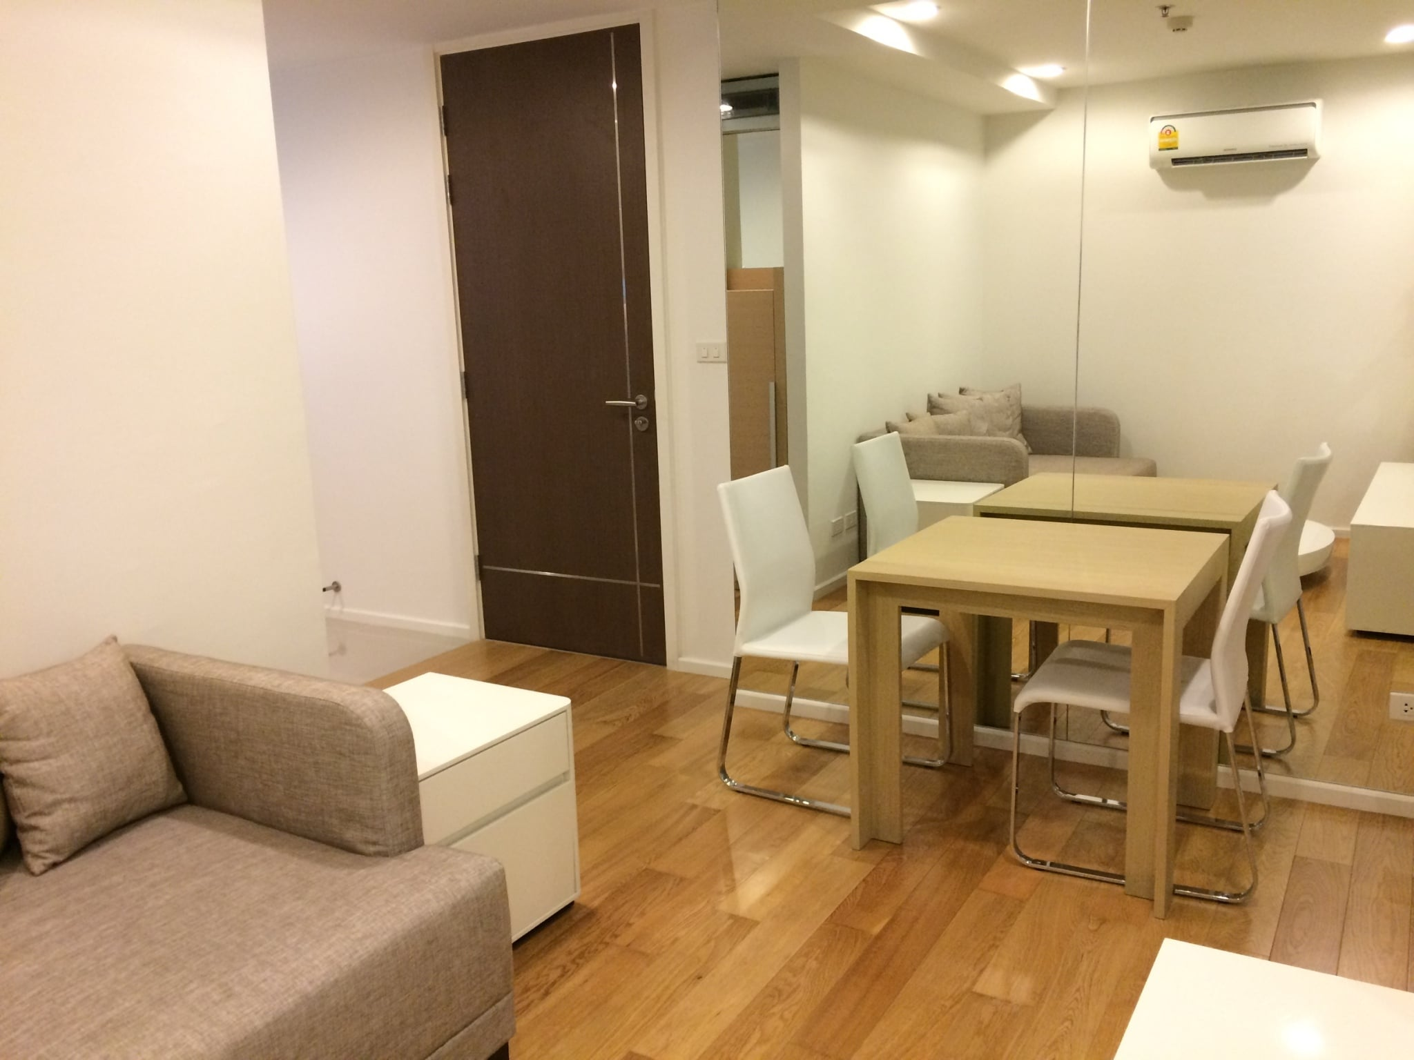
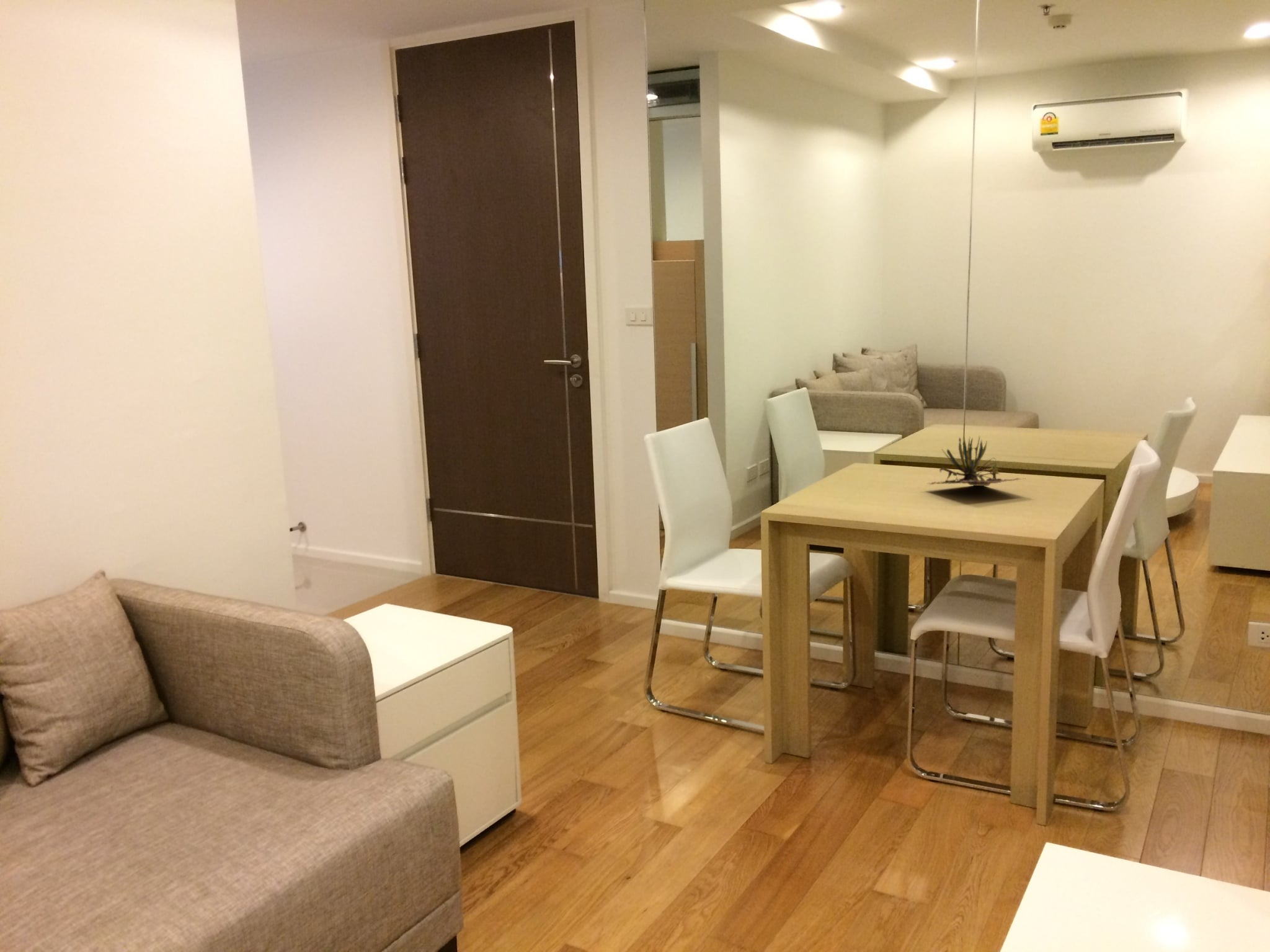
+ succulent plant (975, 465)
